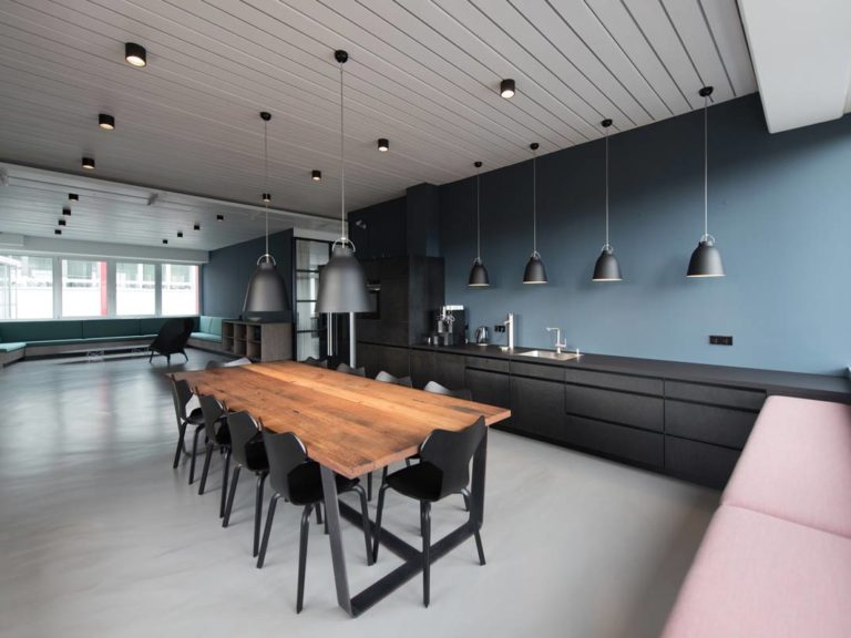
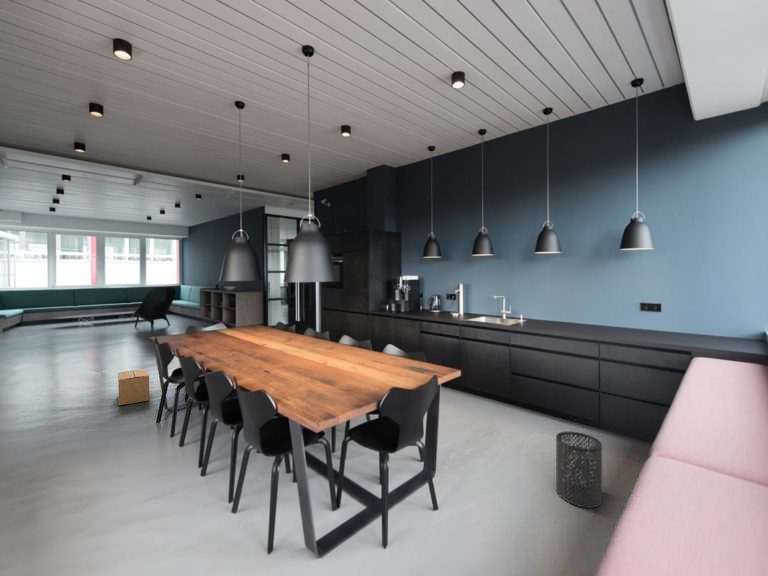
+ cardboard box (133, 385)
+ trash can (578, 467)
